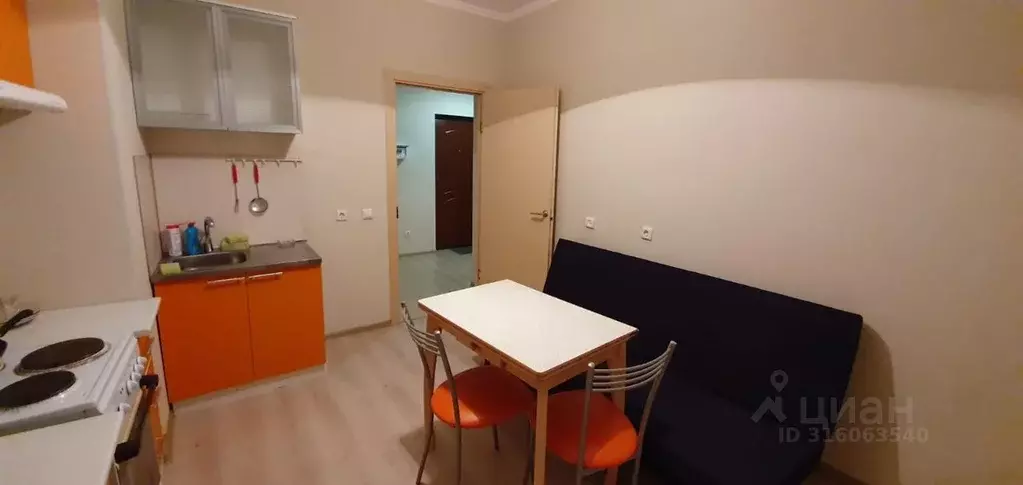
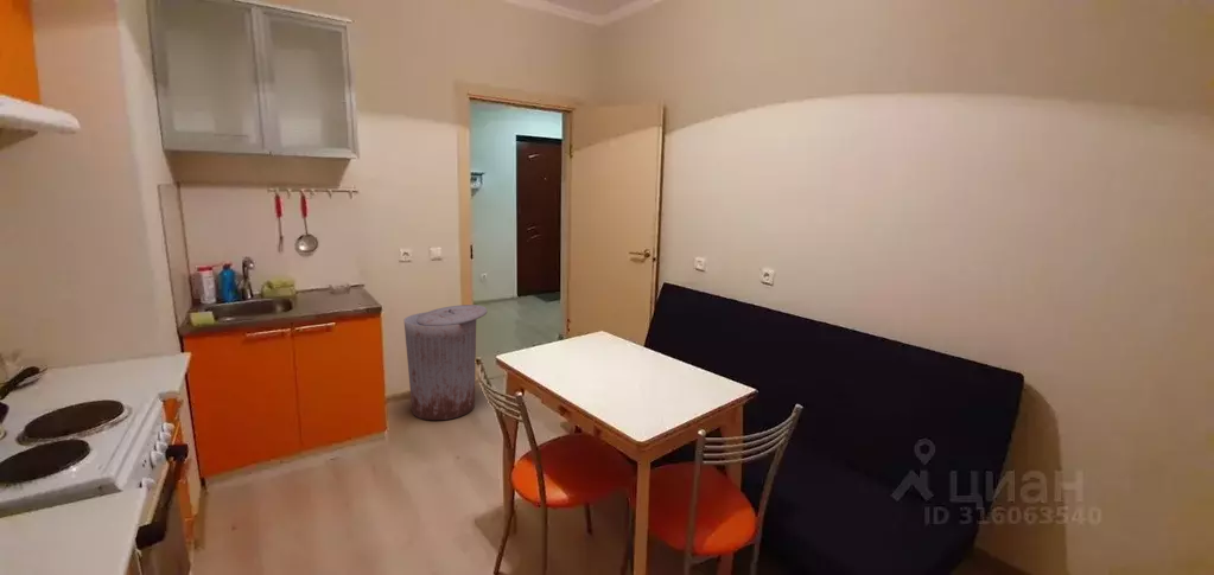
+ trash can (447, 358)
